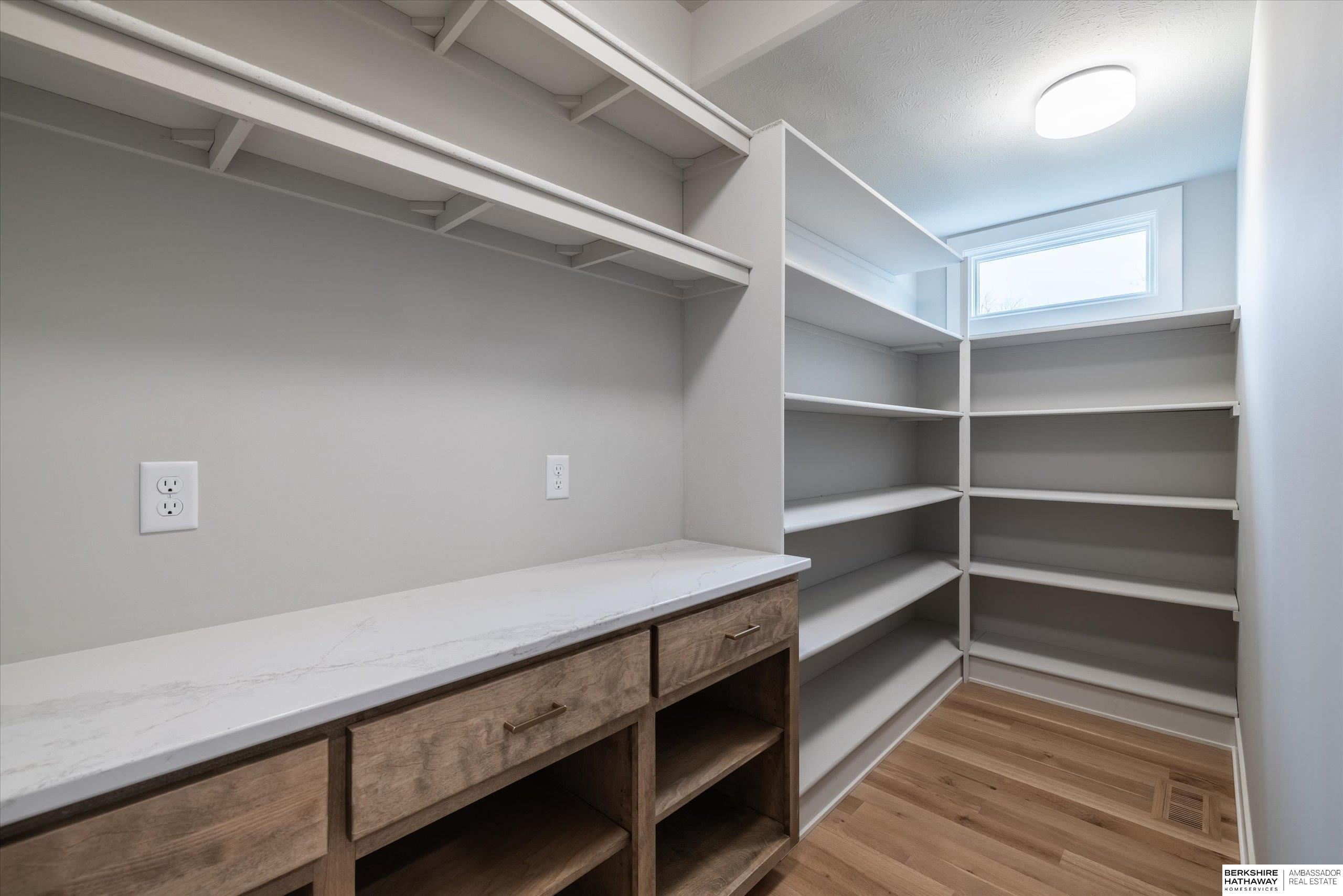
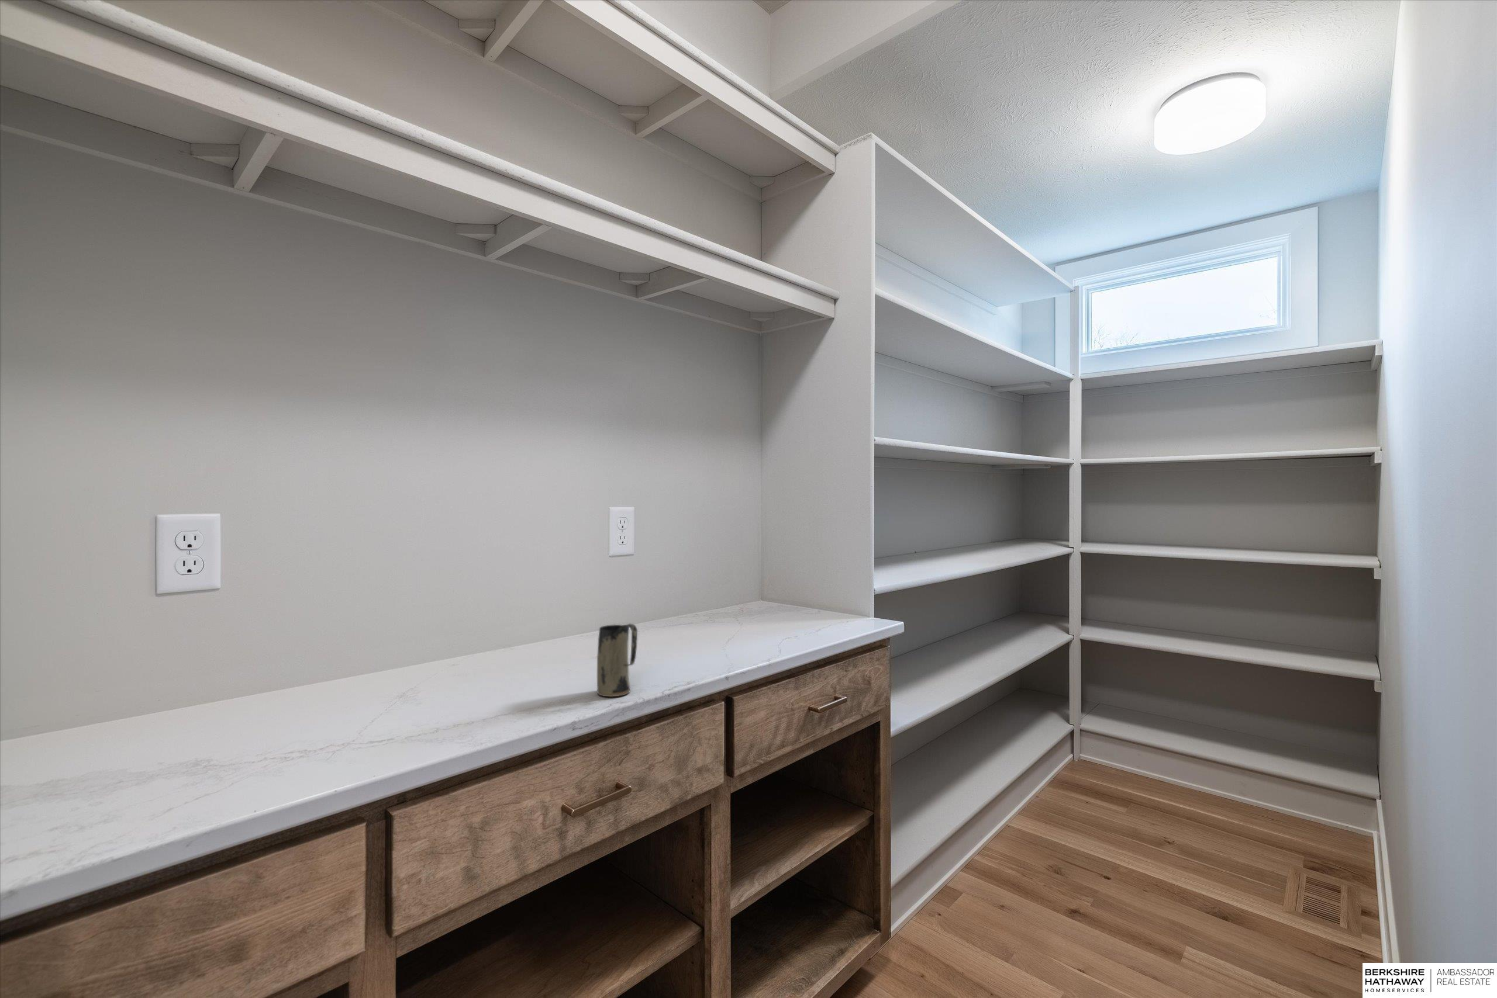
+ mug (619, 657)
